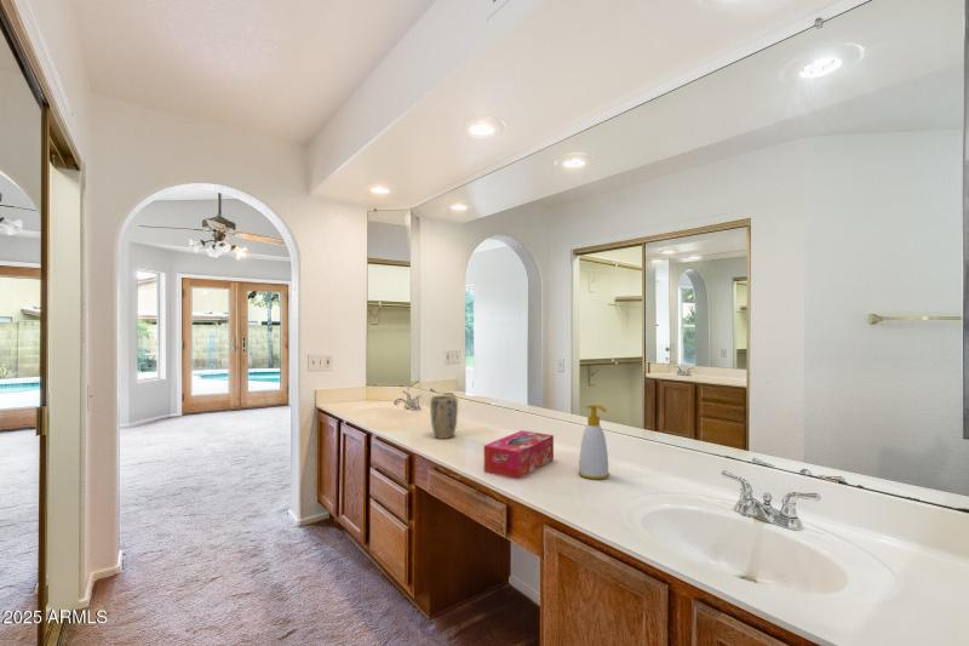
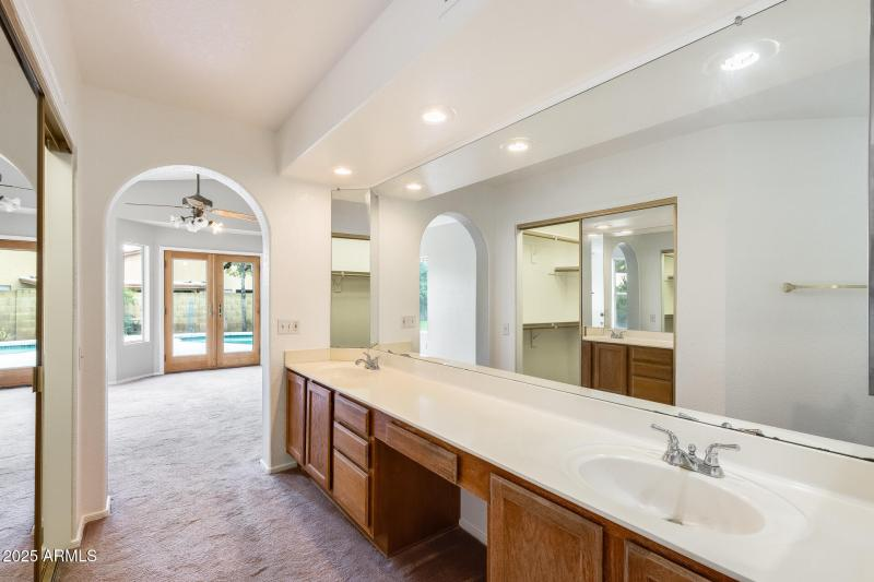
- soap bottle (594, 440)
- plant pot (443, 416)
- tissue box (520, 452)
